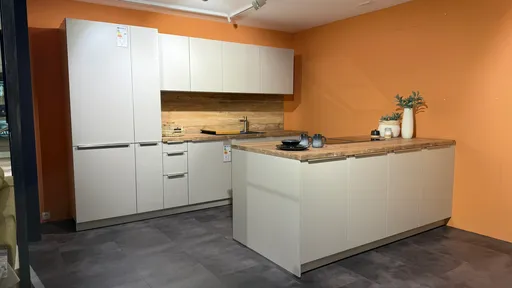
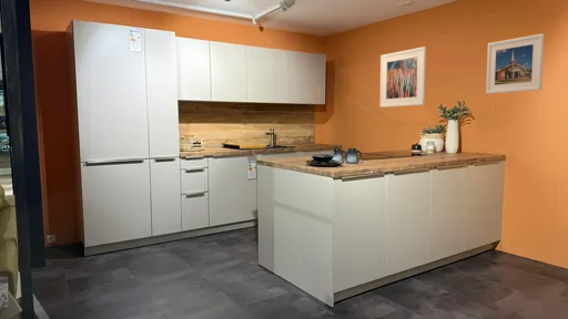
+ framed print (400, 79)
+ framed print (513, 65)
